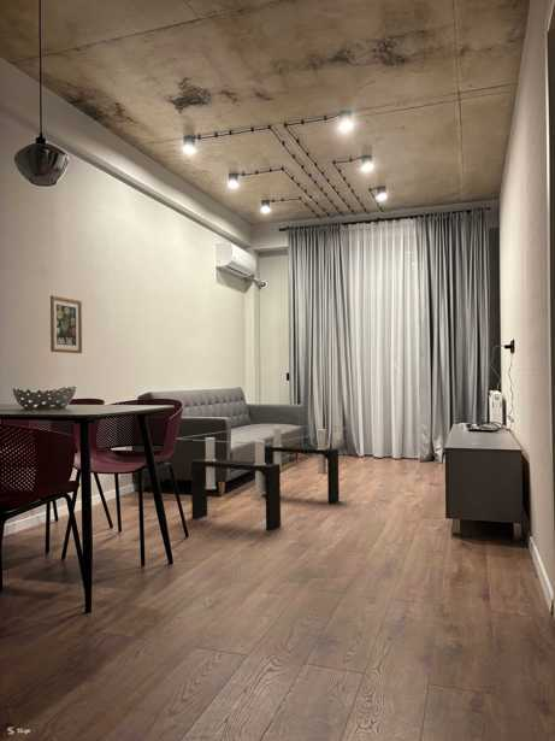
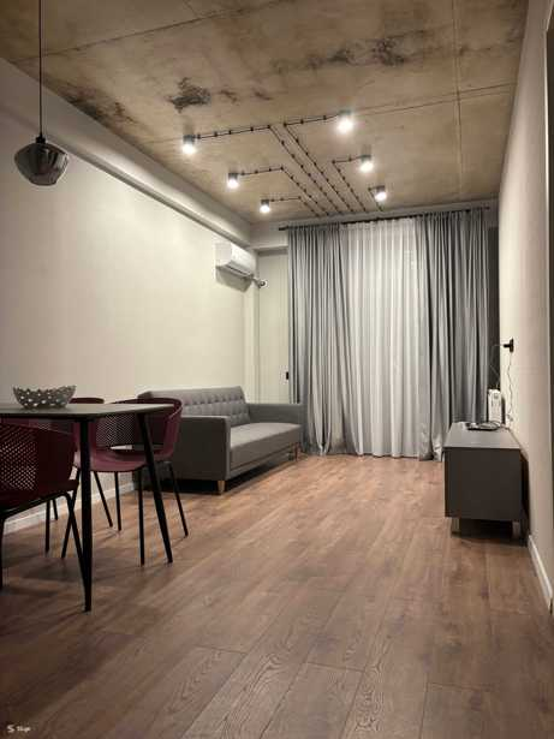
- coffee table (270, 470)
- wall art (66, 325)
